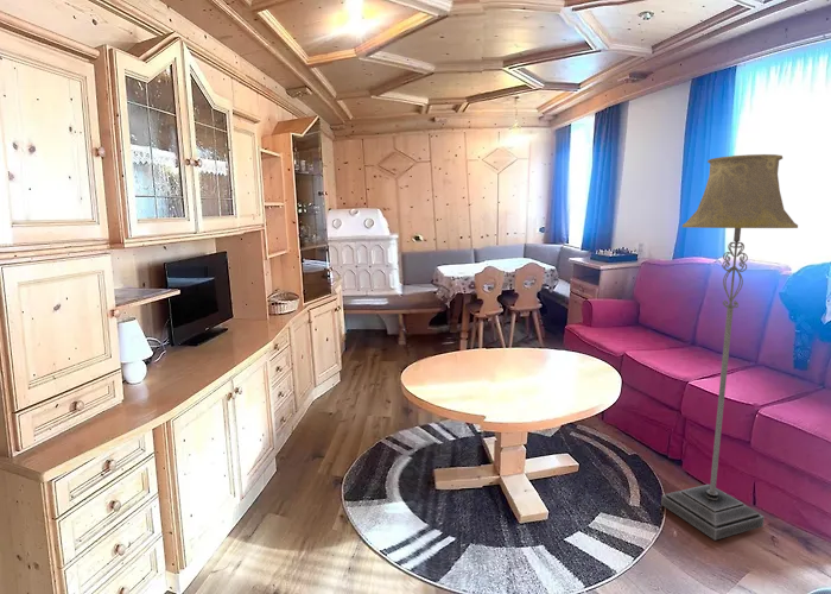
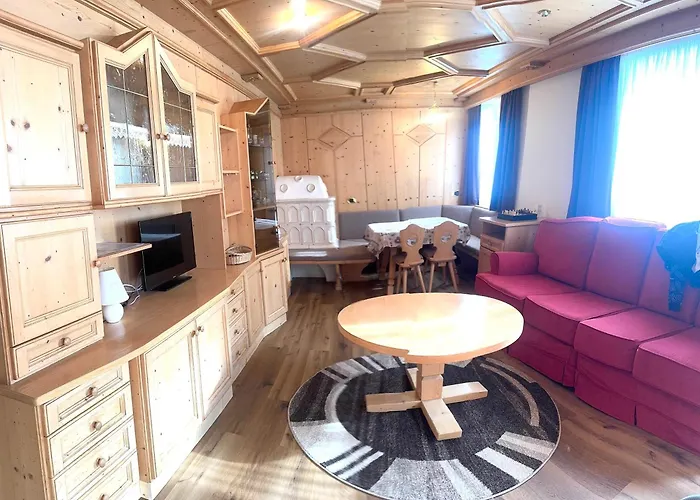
- floor lamp (725, 346)
